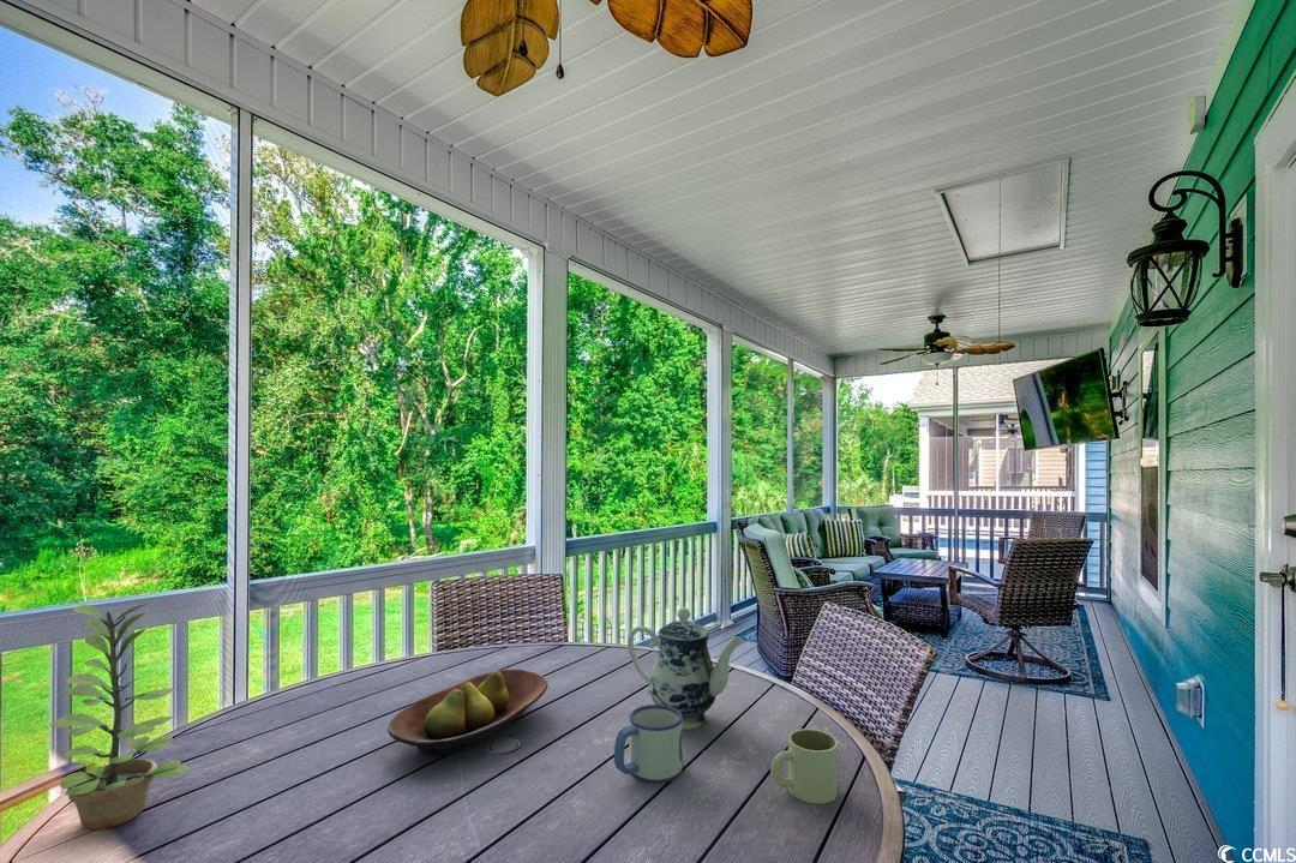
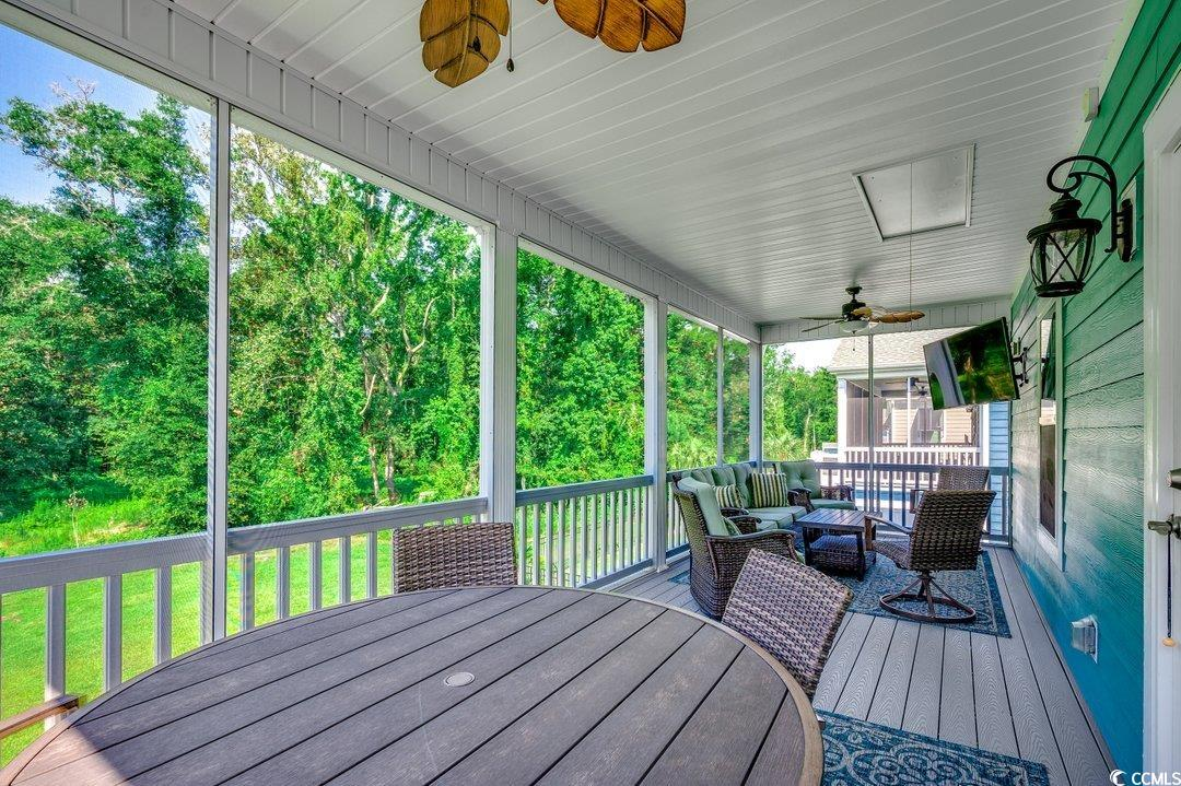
- mug (803, 765)
- teapot (683, 663)
- plant (122, 708)
- fruit bowl (474, 703)
- mug (647, 744)
